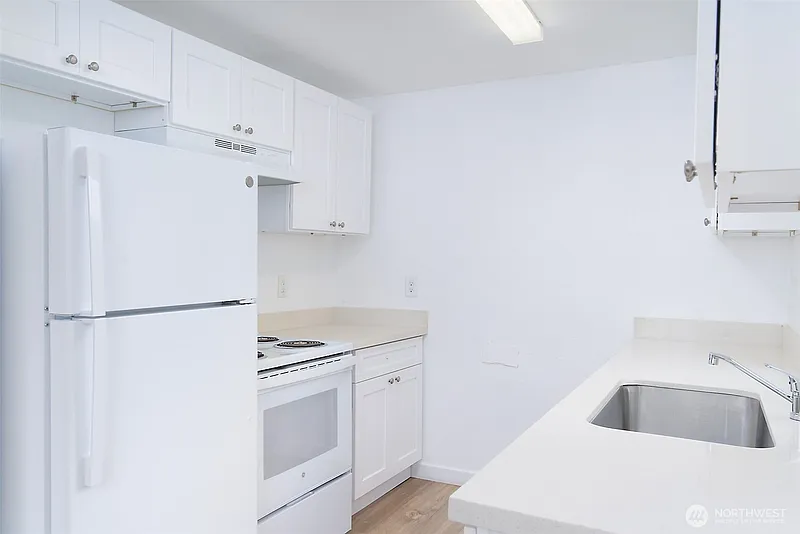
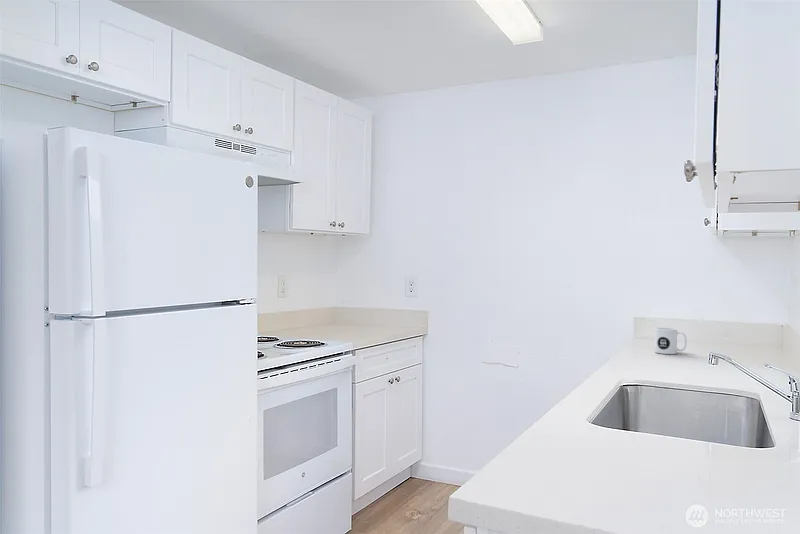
+ mug (670, 340)
